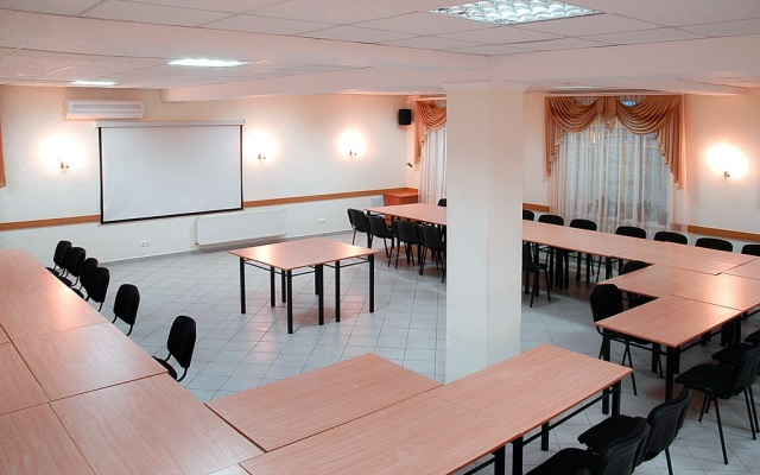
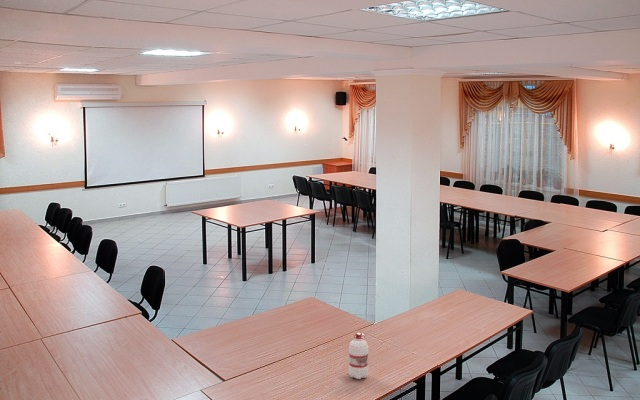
+ water bottle (358, 354)
